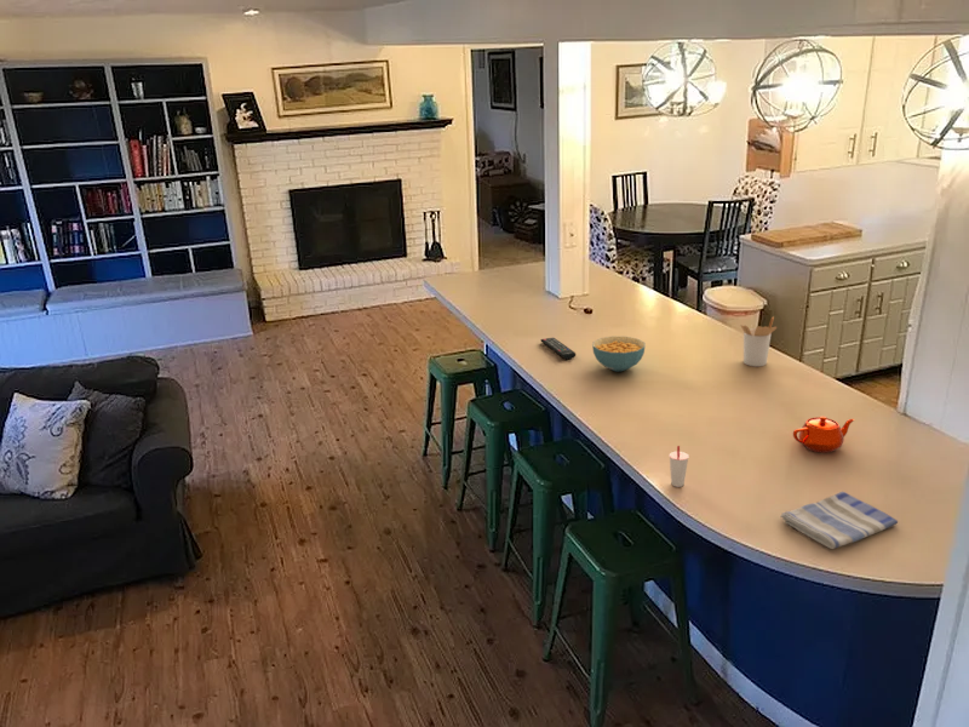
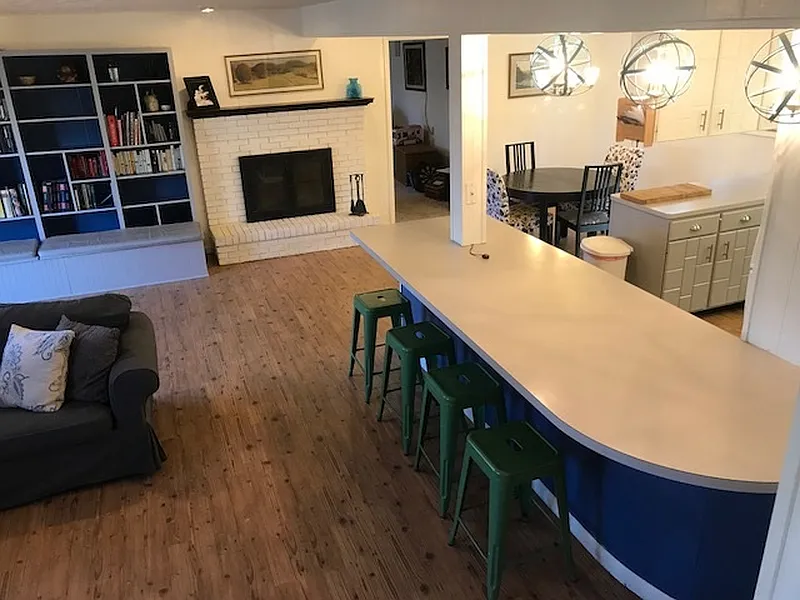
- utensil holder (759, 342)
- cereal bowl (618, 356)
- remote control (557, 348)
- dish towel (838, 519)
- cup (678, 464)
- teapot (824, 431)
